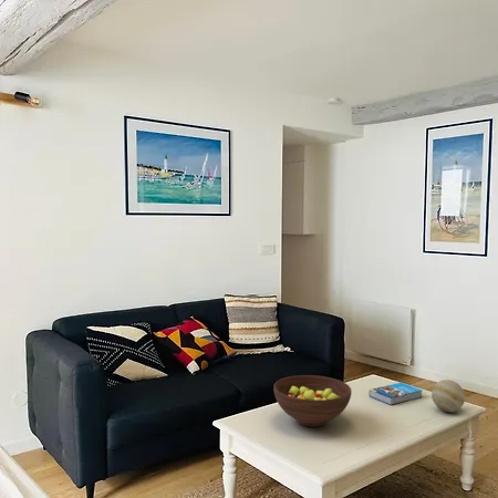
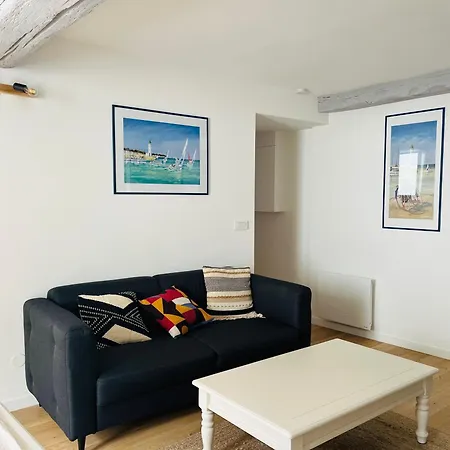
- book (395, 393)
- decorative ball (447, 395)
- fruit bowl (311, 404)
